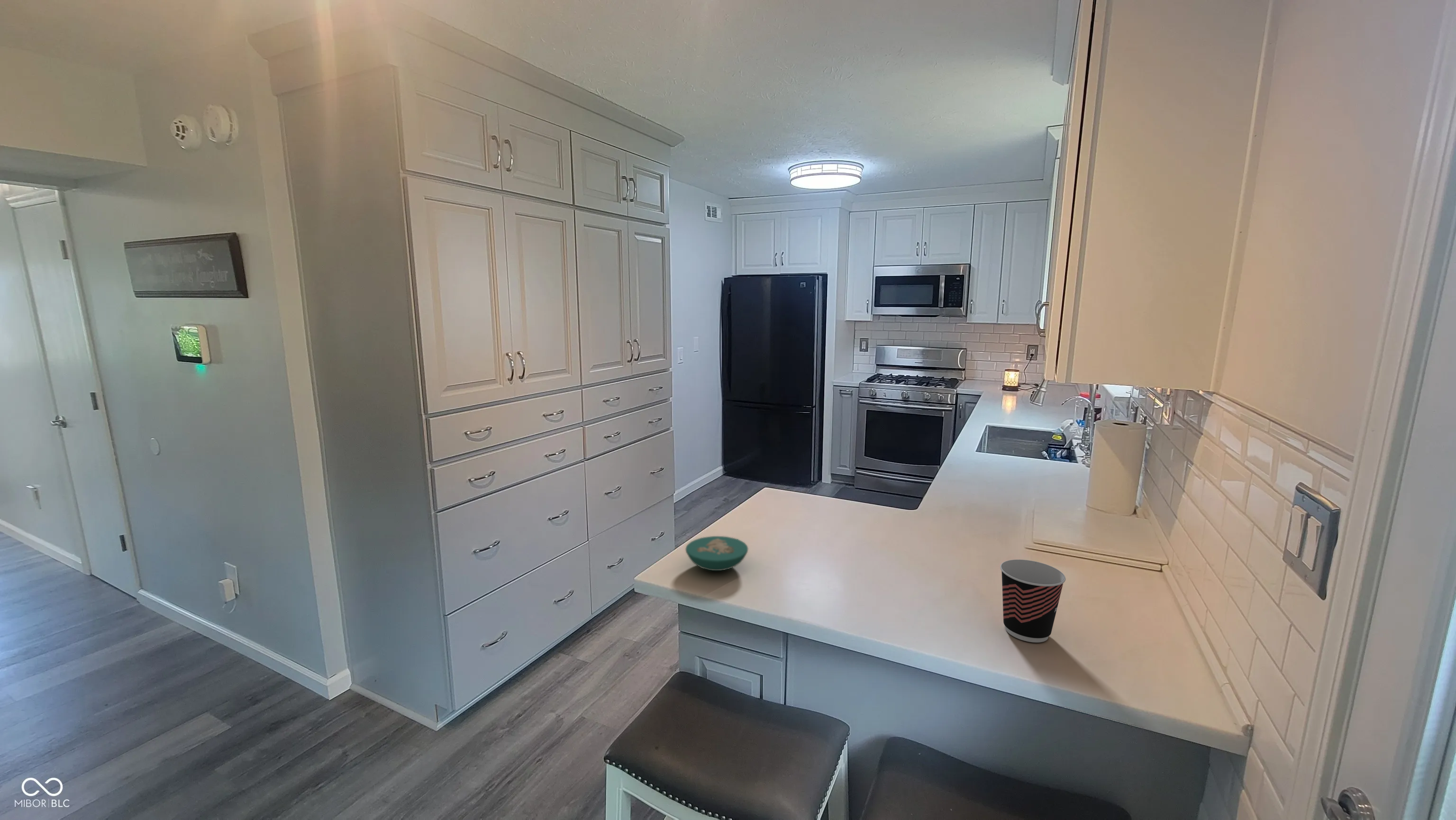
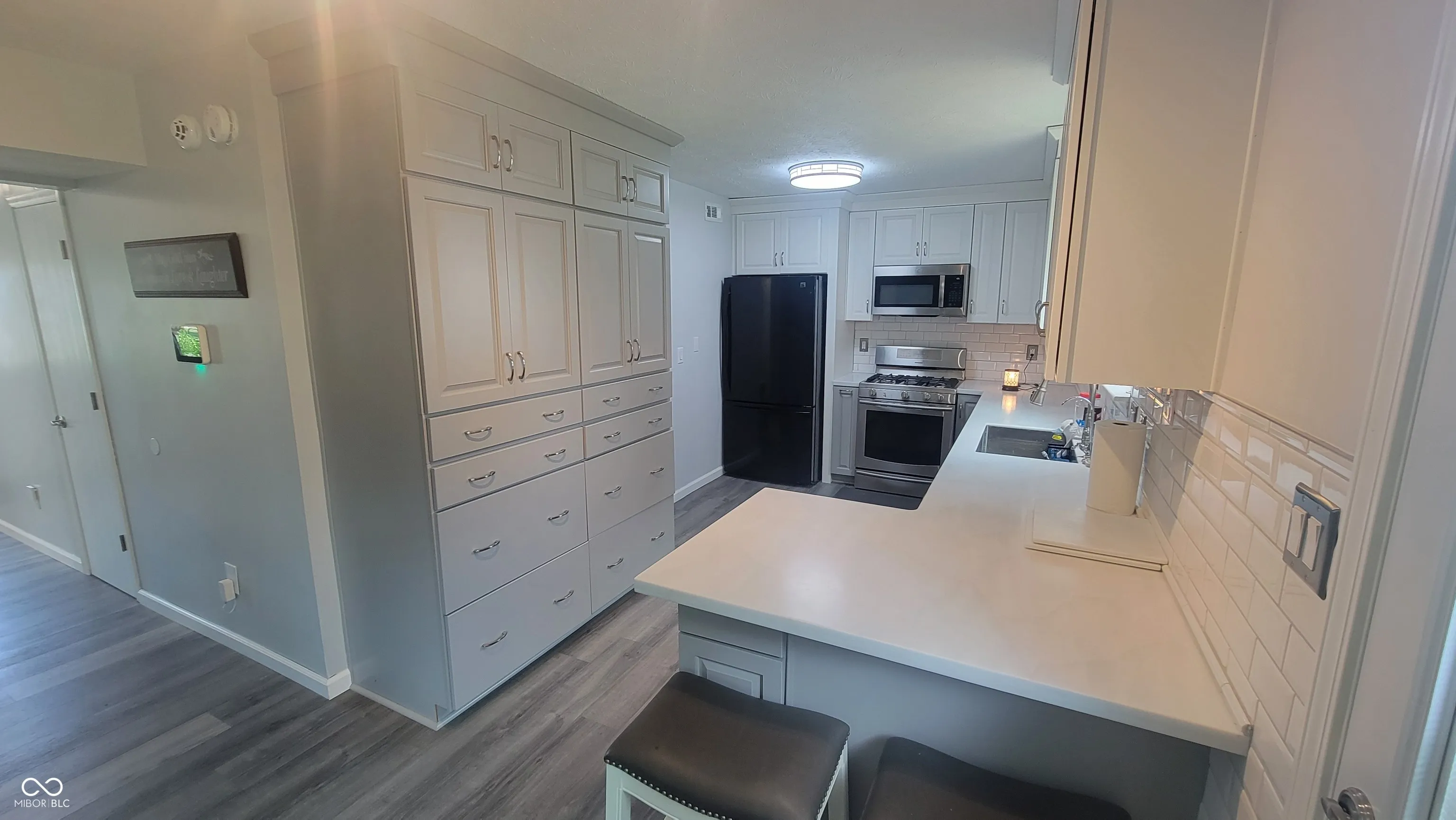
- cup (1029, 601)
- bowl (717, 556)
